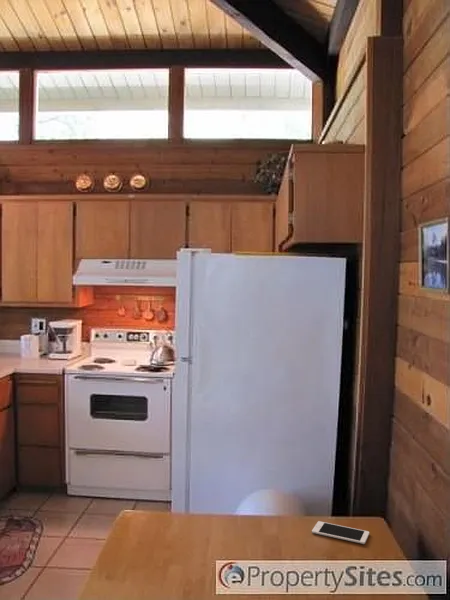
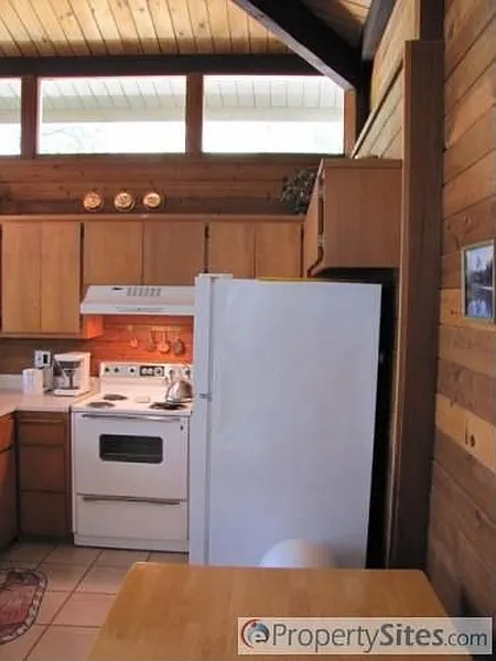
- cell phone (340, 532)
